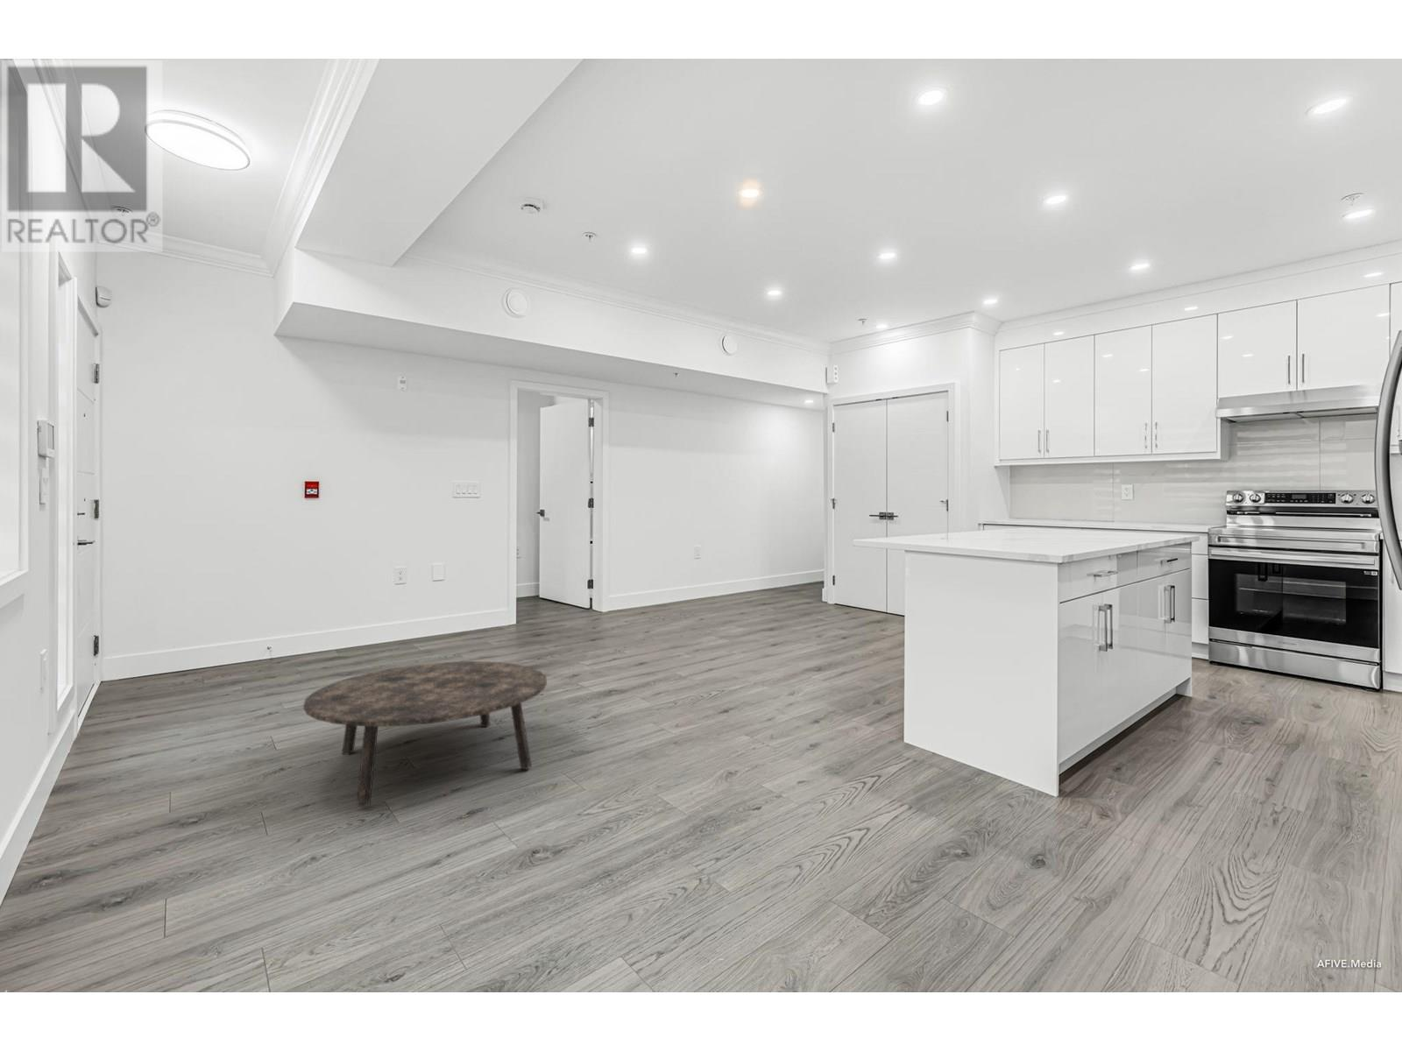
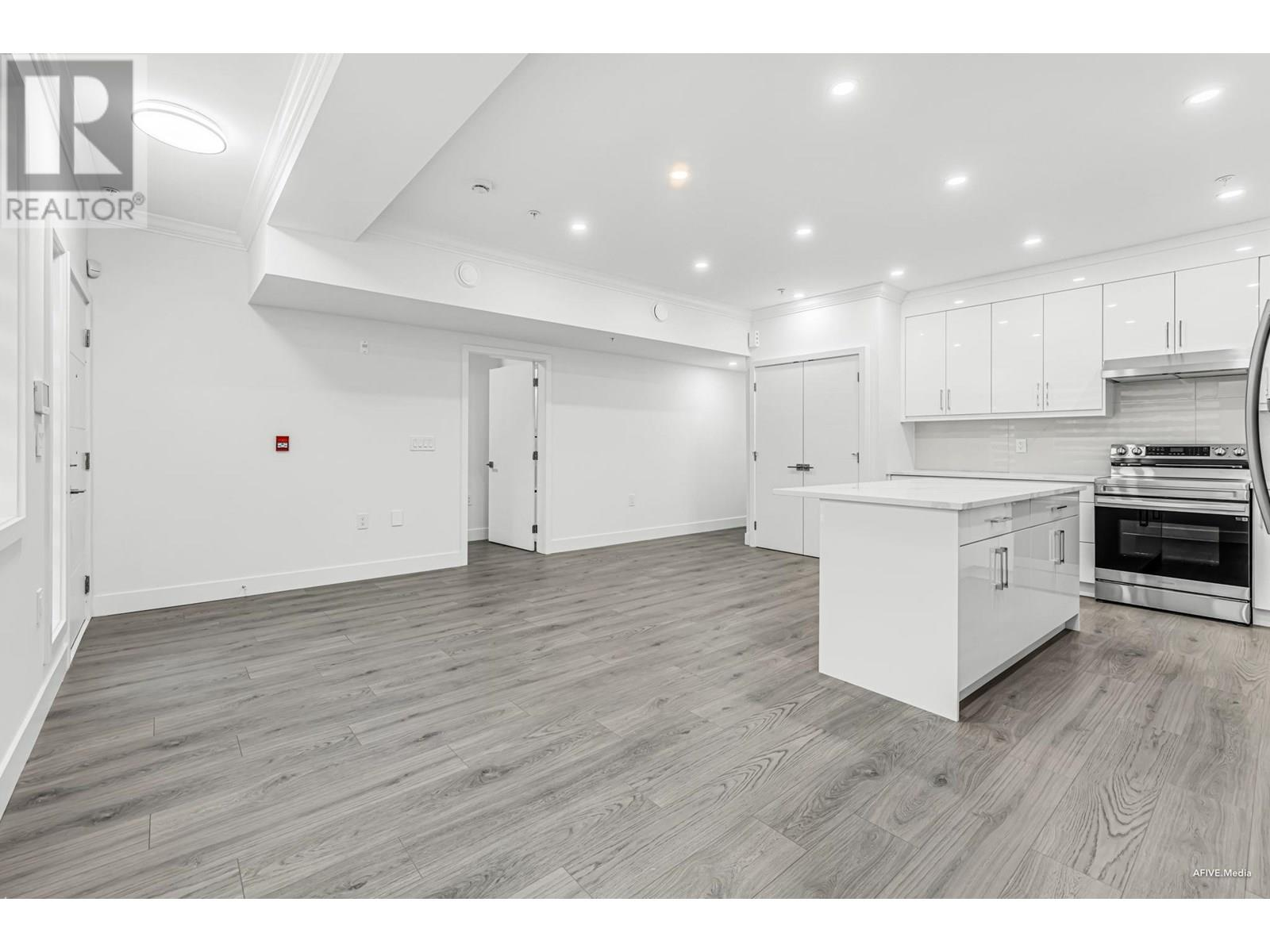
- coffee table (434, 722)
